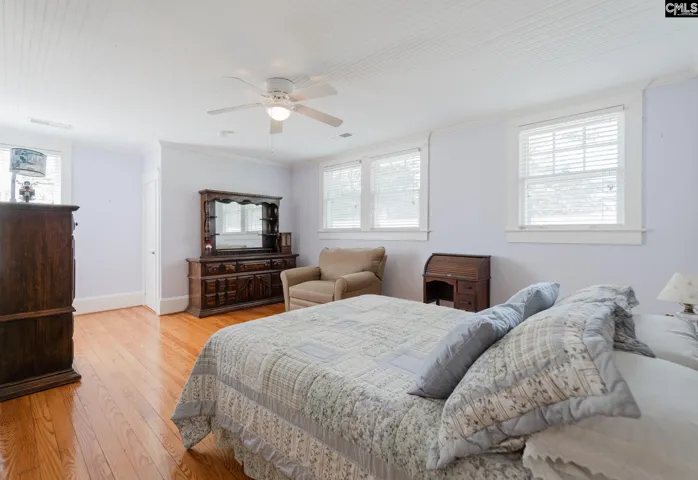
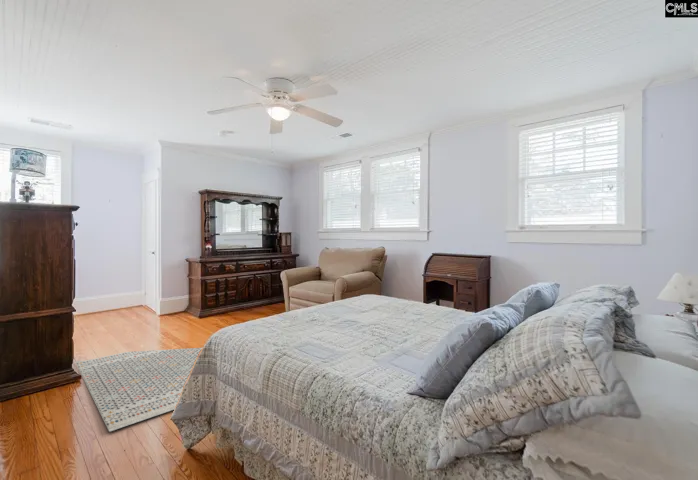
+ rug (169, 368)
